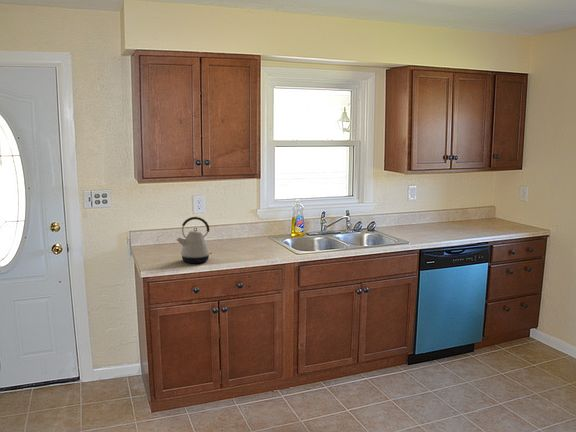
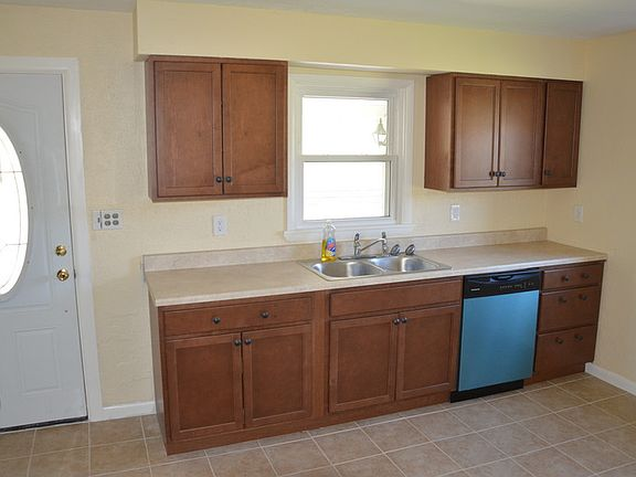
- kettle (194, 239)
